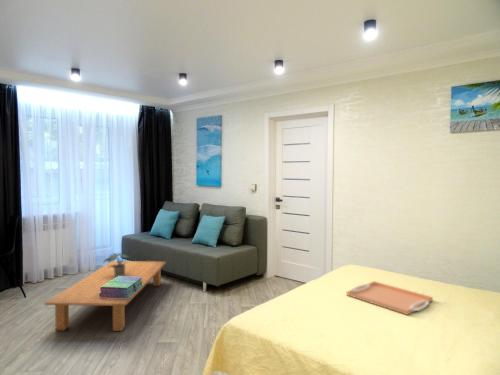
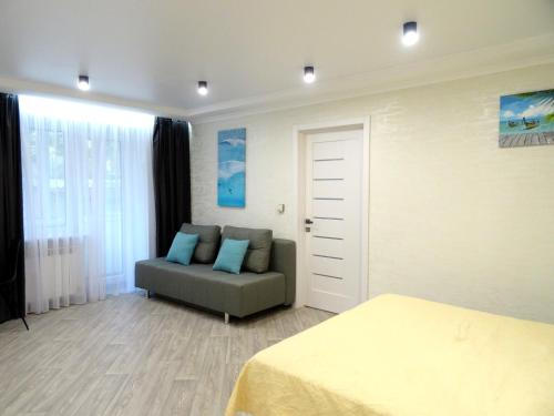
- stack of books (122, 286)
- serving tray (388, 296)
- coffee table (117, 298)
- potted plant (118, 264)
